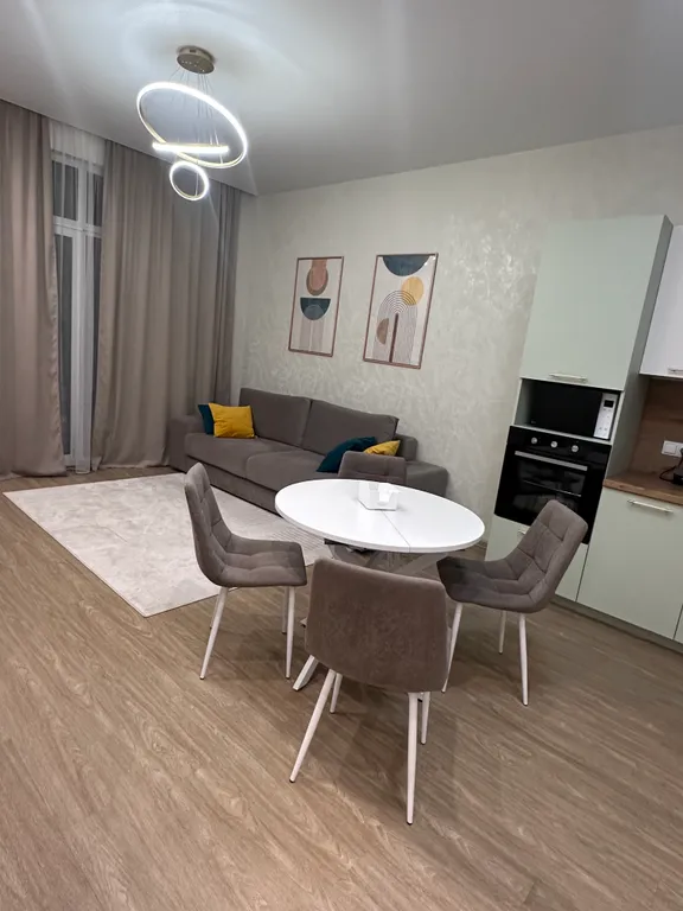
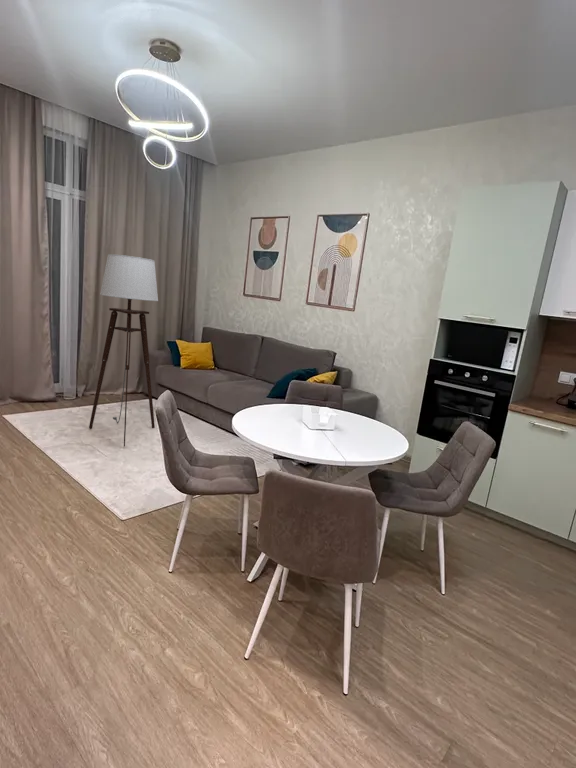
+ floor lamp (126, 347)
